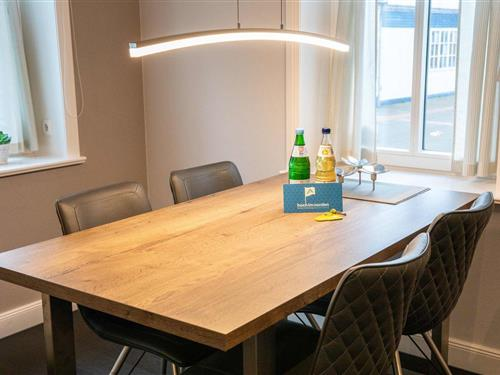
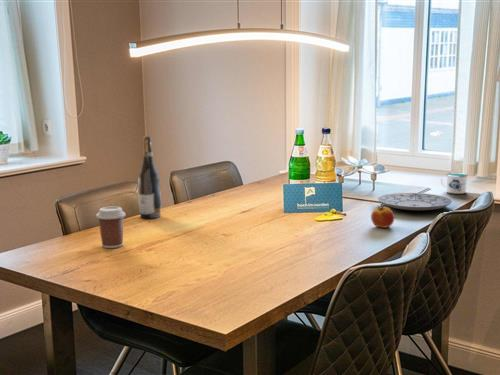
+ plate (414, 203)
+ coffee cup (111, 227)
+ mug (453, 183)
+ wine bottle (148, 176)
+ apple (382, 215)
